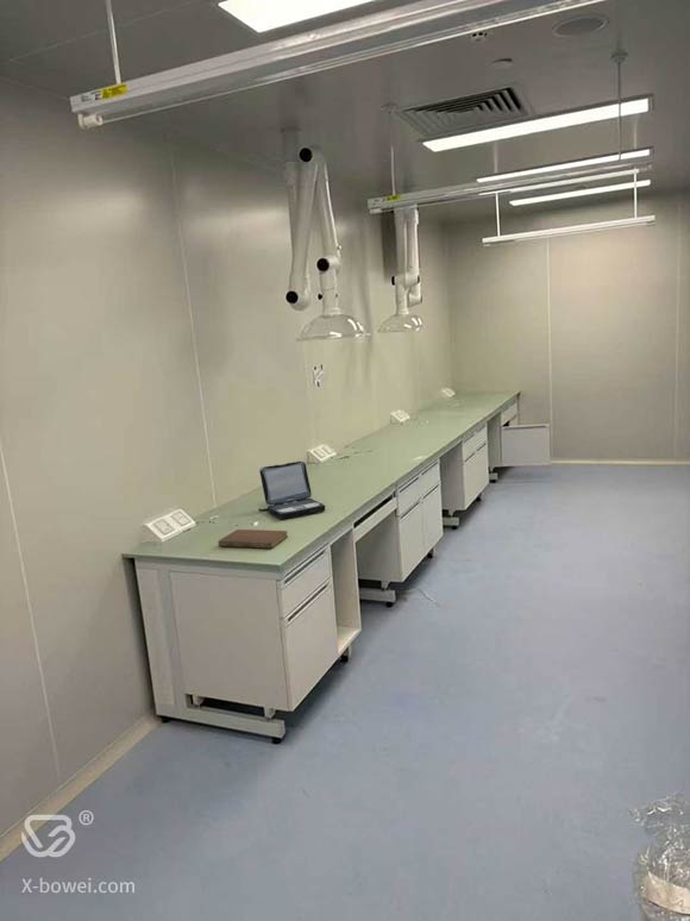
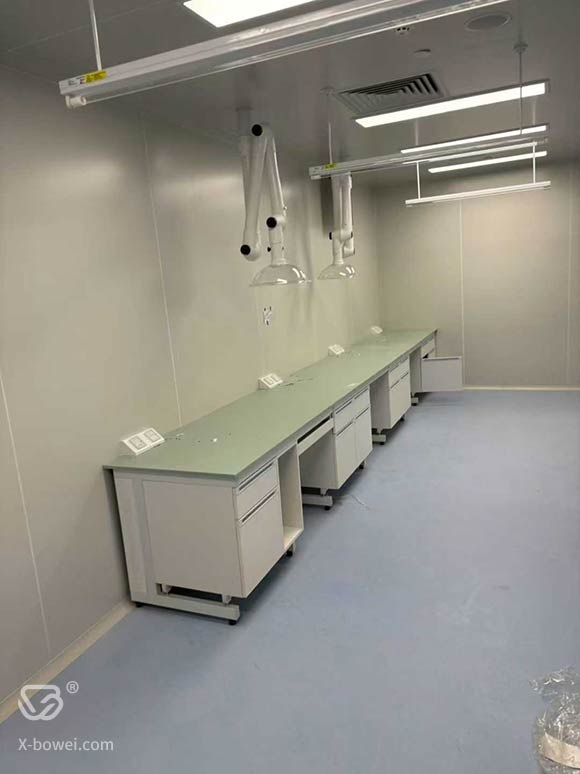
- laptop (290, 488)
- notebook (253, 538)
